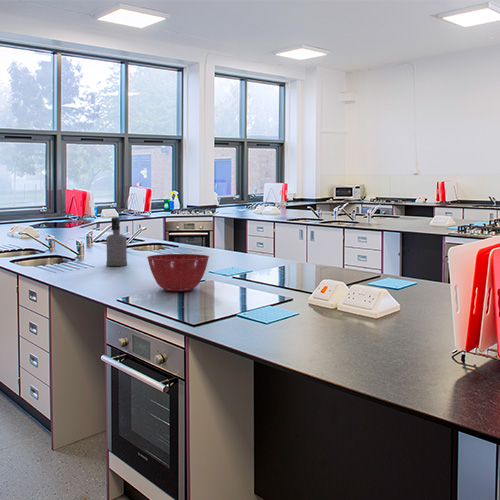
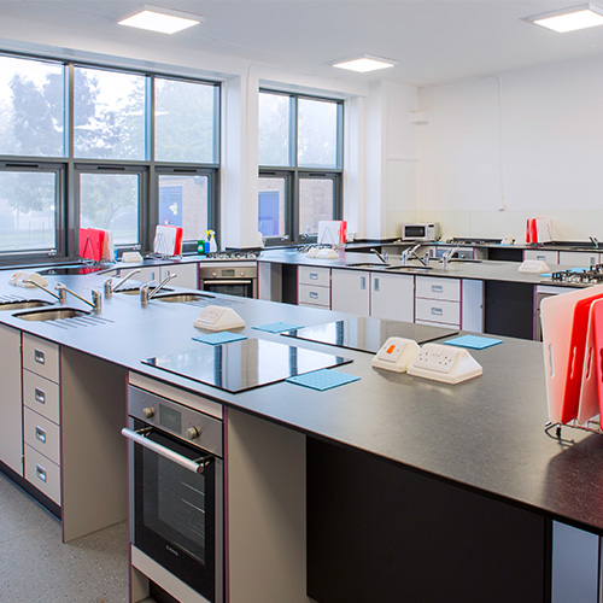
- mixing bowl (178, 272)
- spray bottle (116, 241)
